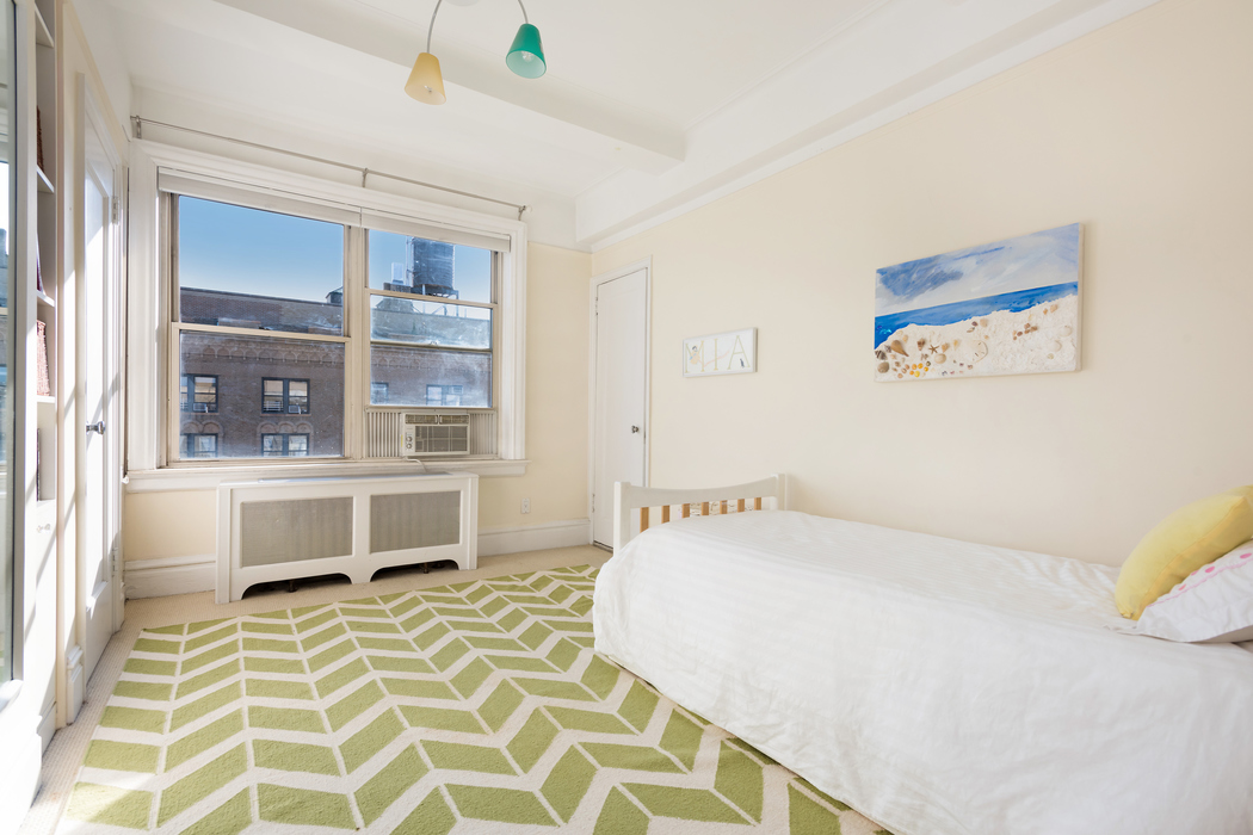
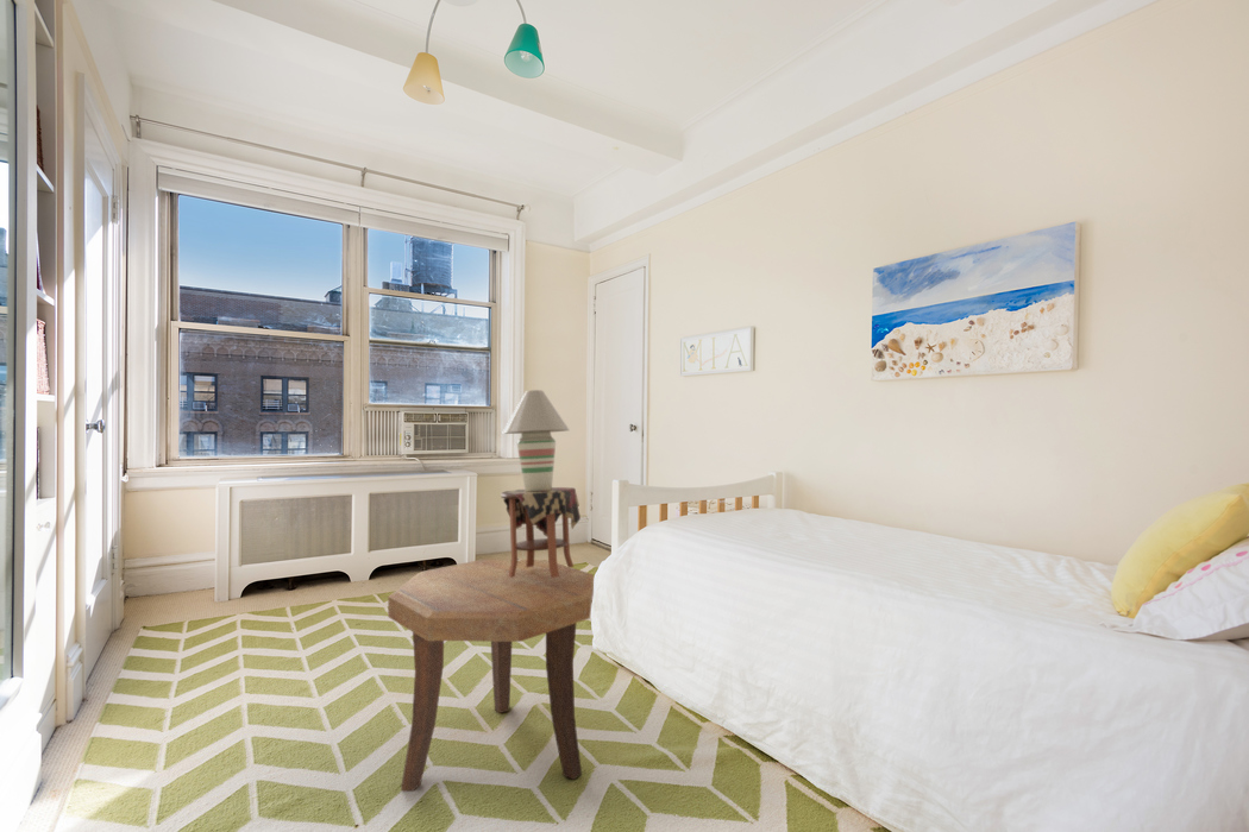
+ table lamp (531, 485)
+ side table (497, 667)
